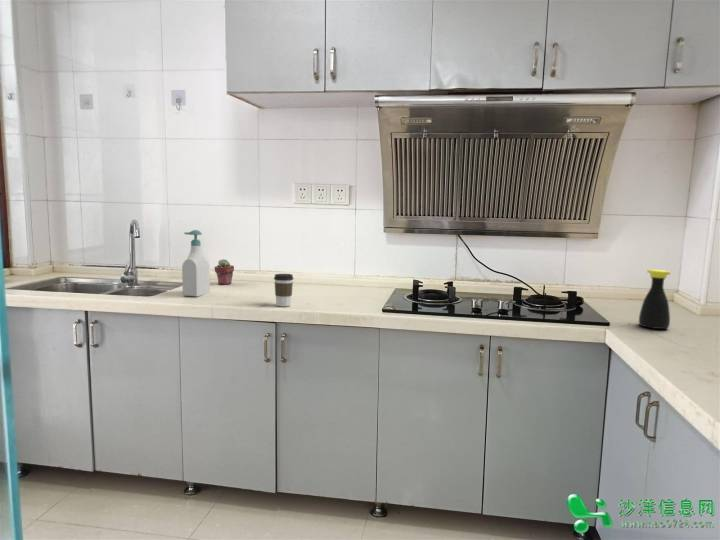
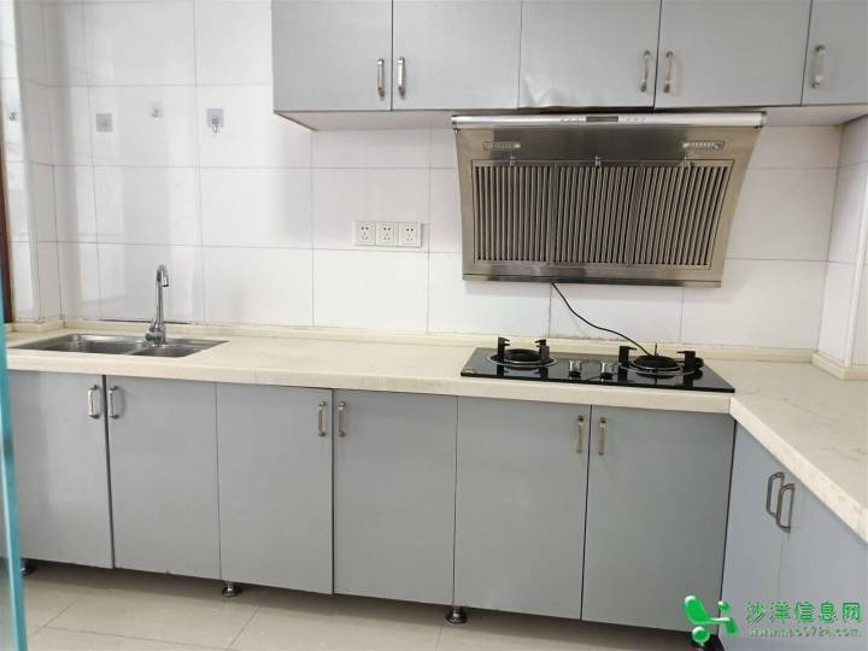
- coffee cup (283, 290)
- bottle (656, 298)
- soap bottle (194, 262)
- potted succulent (224, 271)
